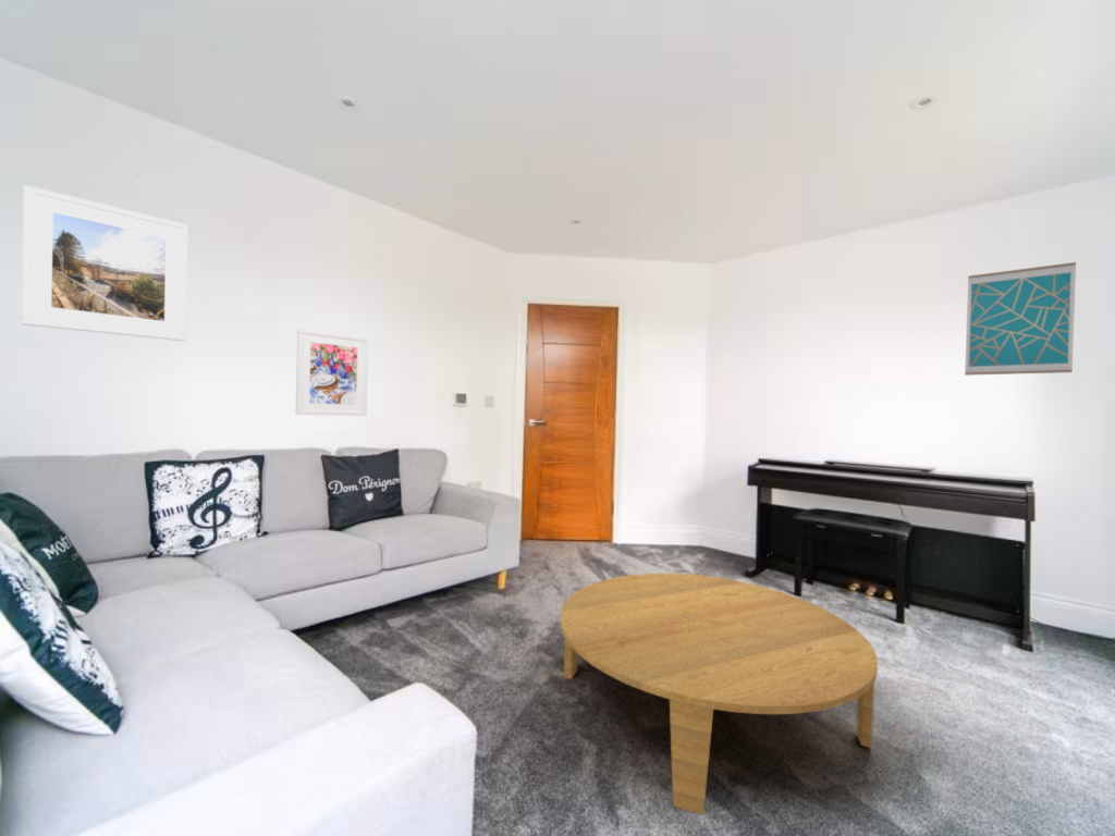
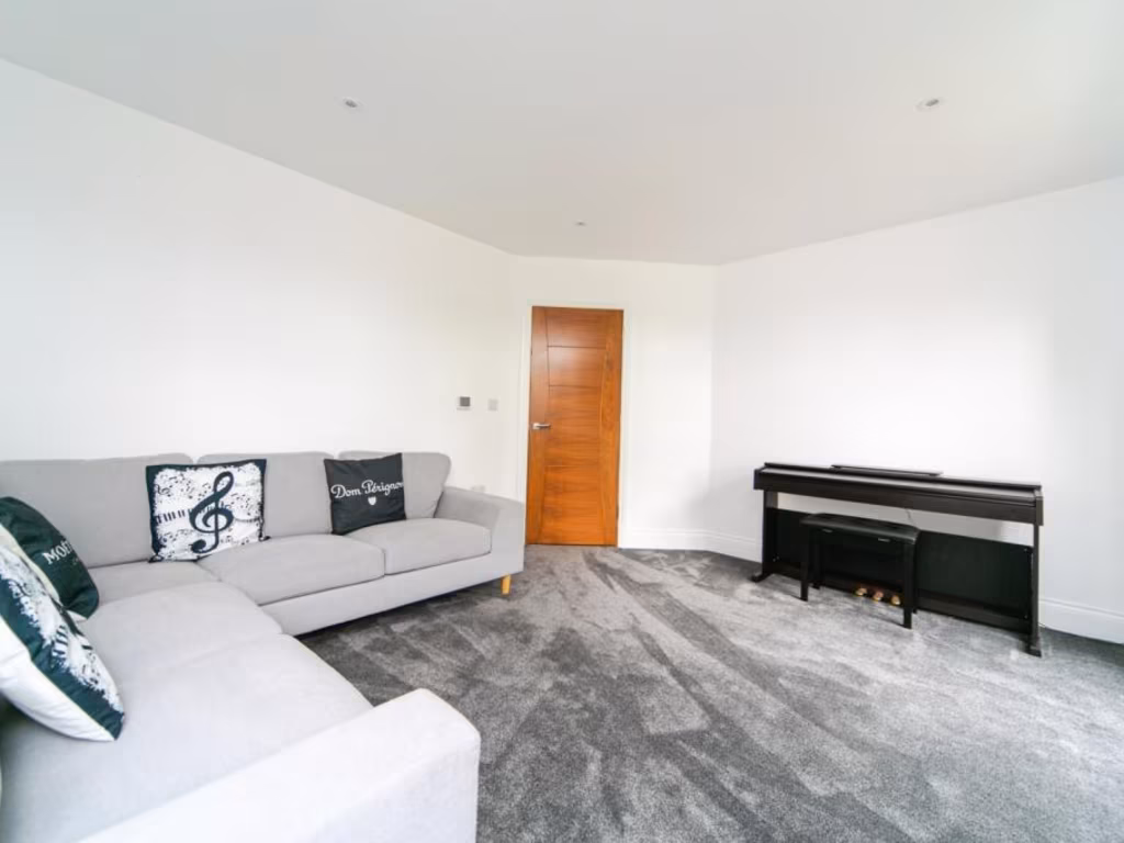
- wall art (1017, 321)
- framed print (111, 270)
- coffee table (703, 662)
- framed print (333, 374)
